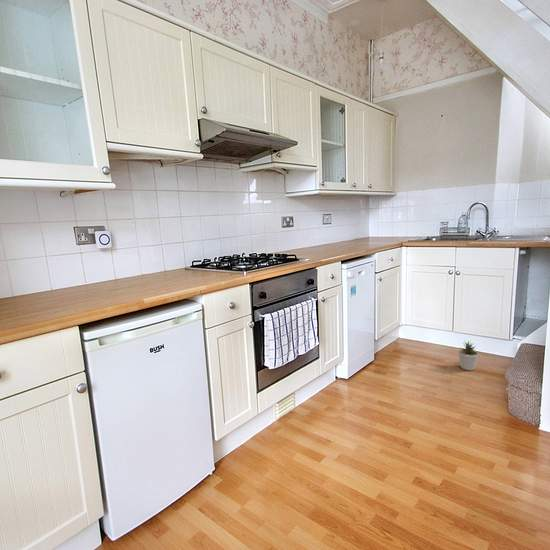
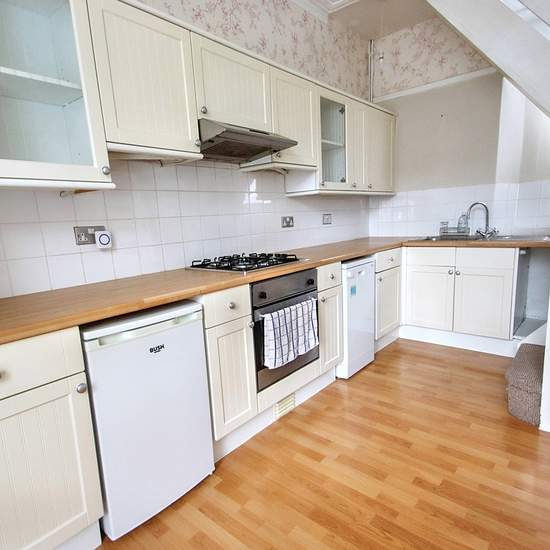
- potted plant (469, 354)
